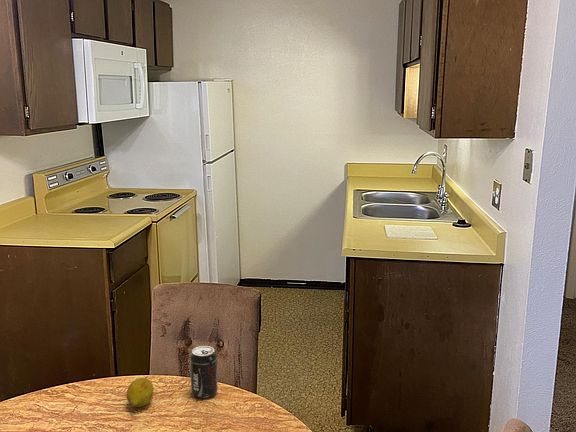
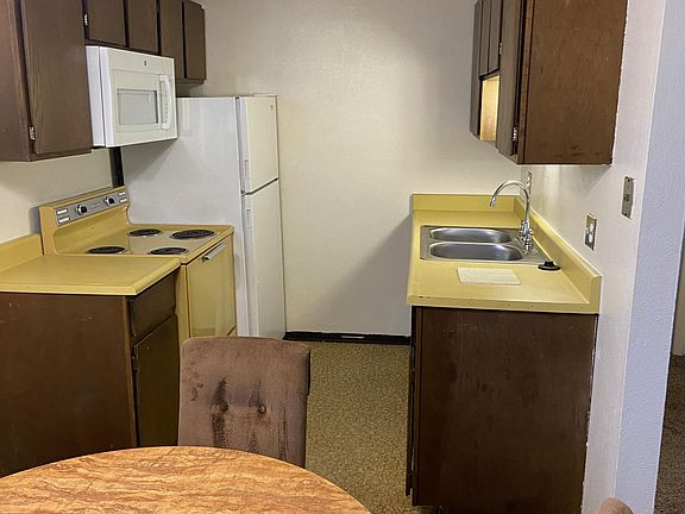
- beverage can (203, 372)
- fruit (139, 393)
